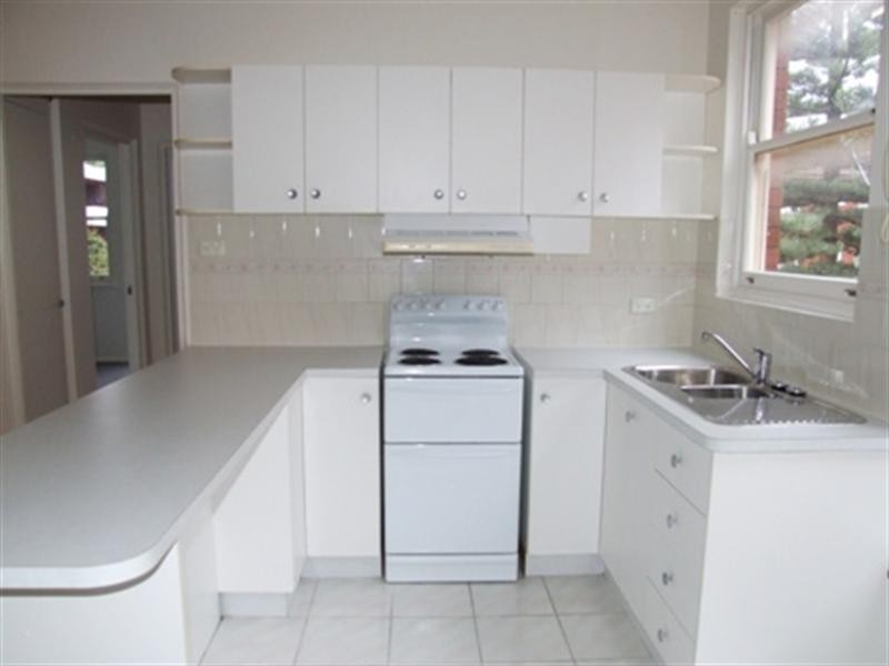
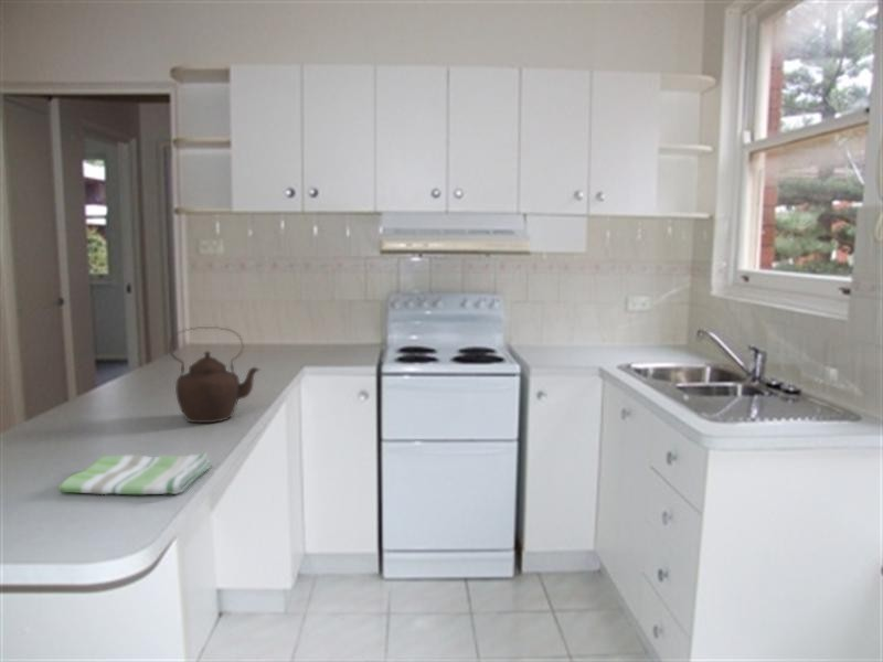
+ teapot (216, 372)
+ dish towel (139, 471)
